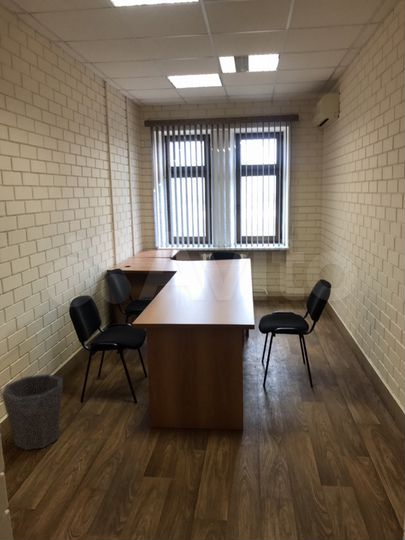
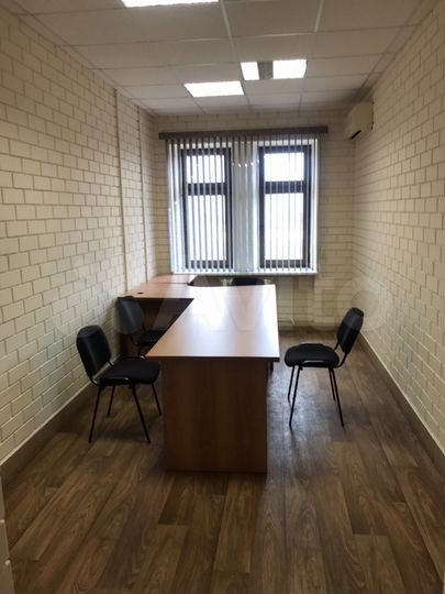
- waste bin (35, 412)
